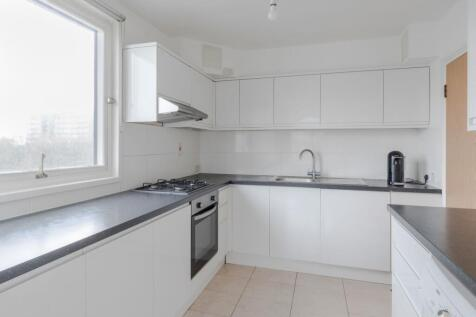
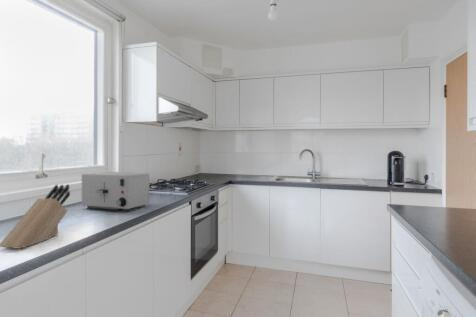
+ knife block (40, 212)
+ toaster (114, 190)
